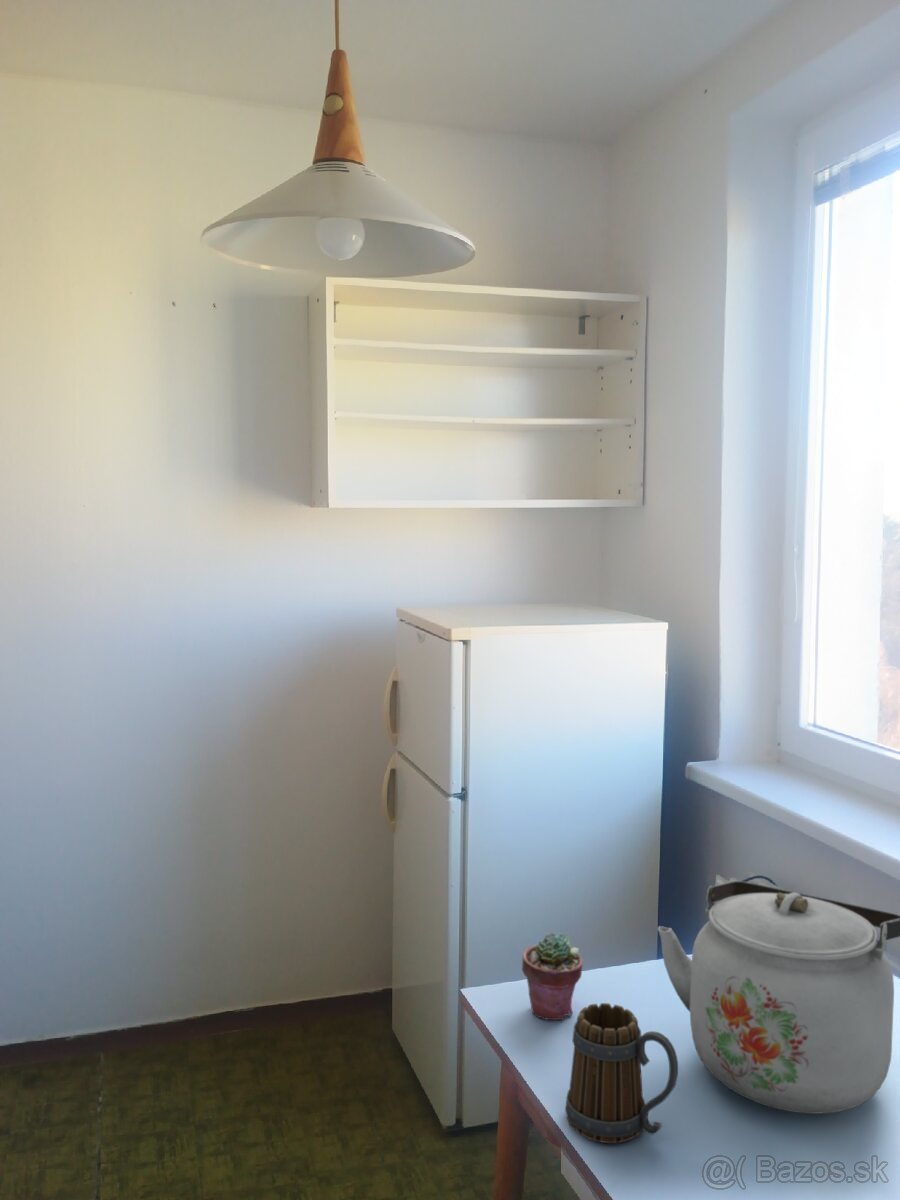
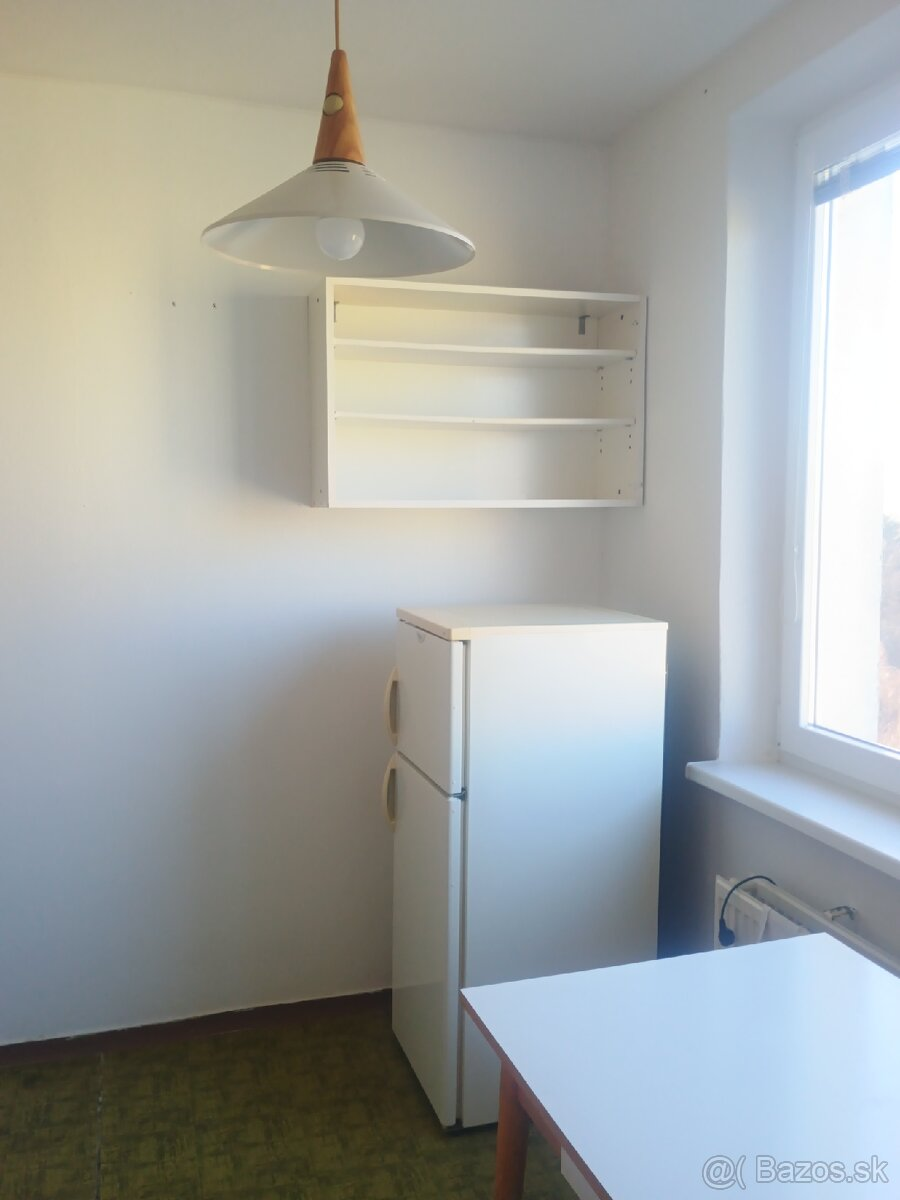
- potted succulent (552, 972)
- mug (621, 1074)
- kettle (769, 977)
